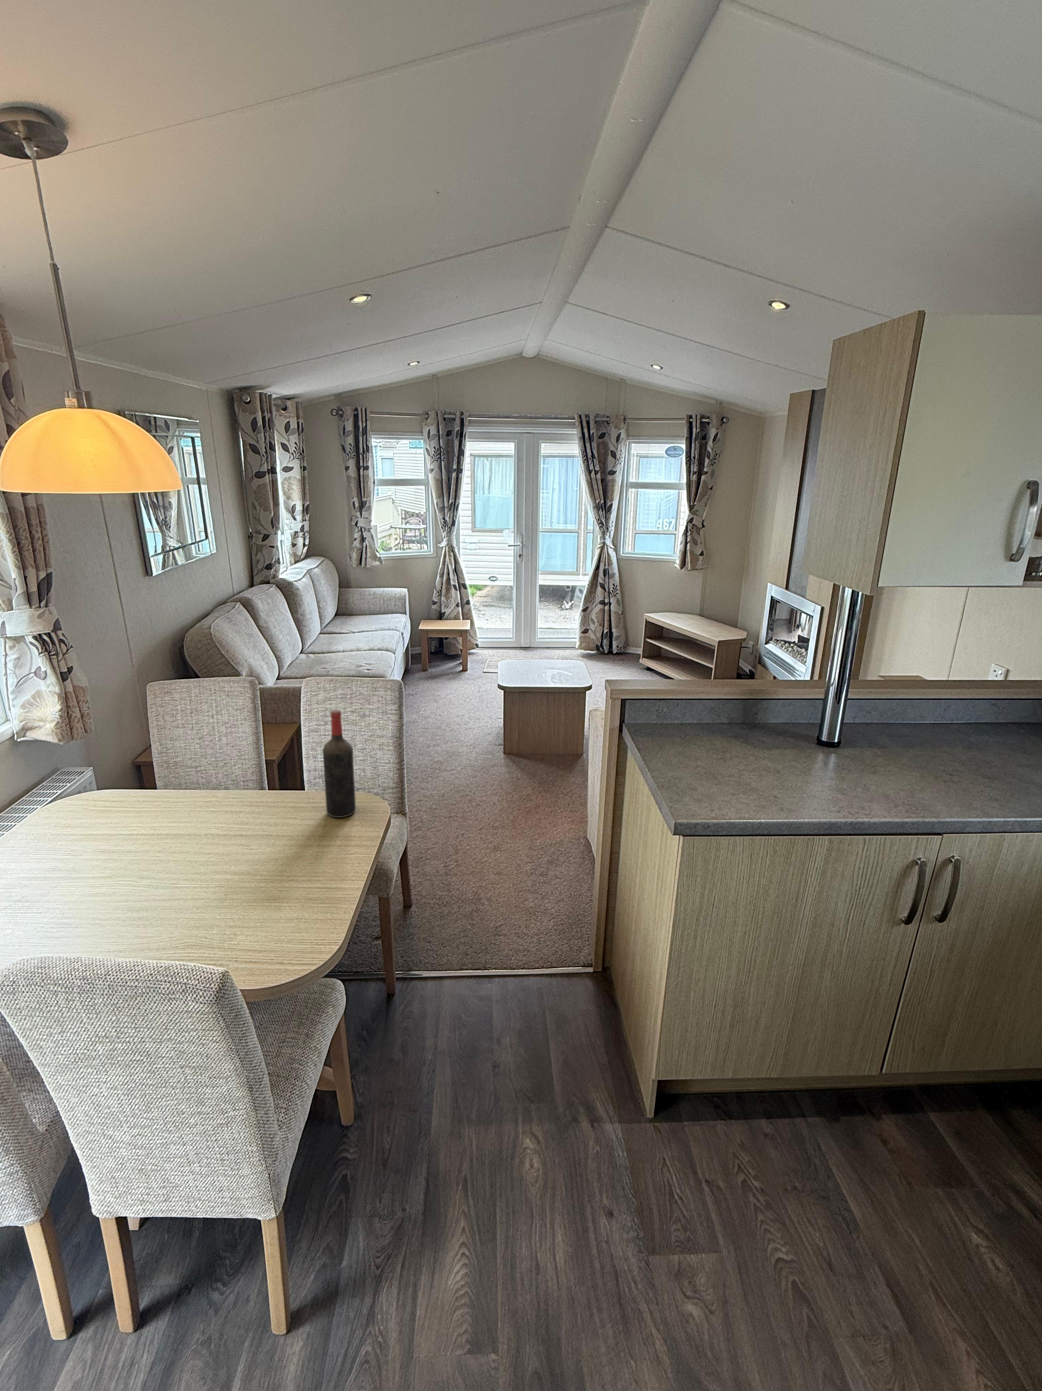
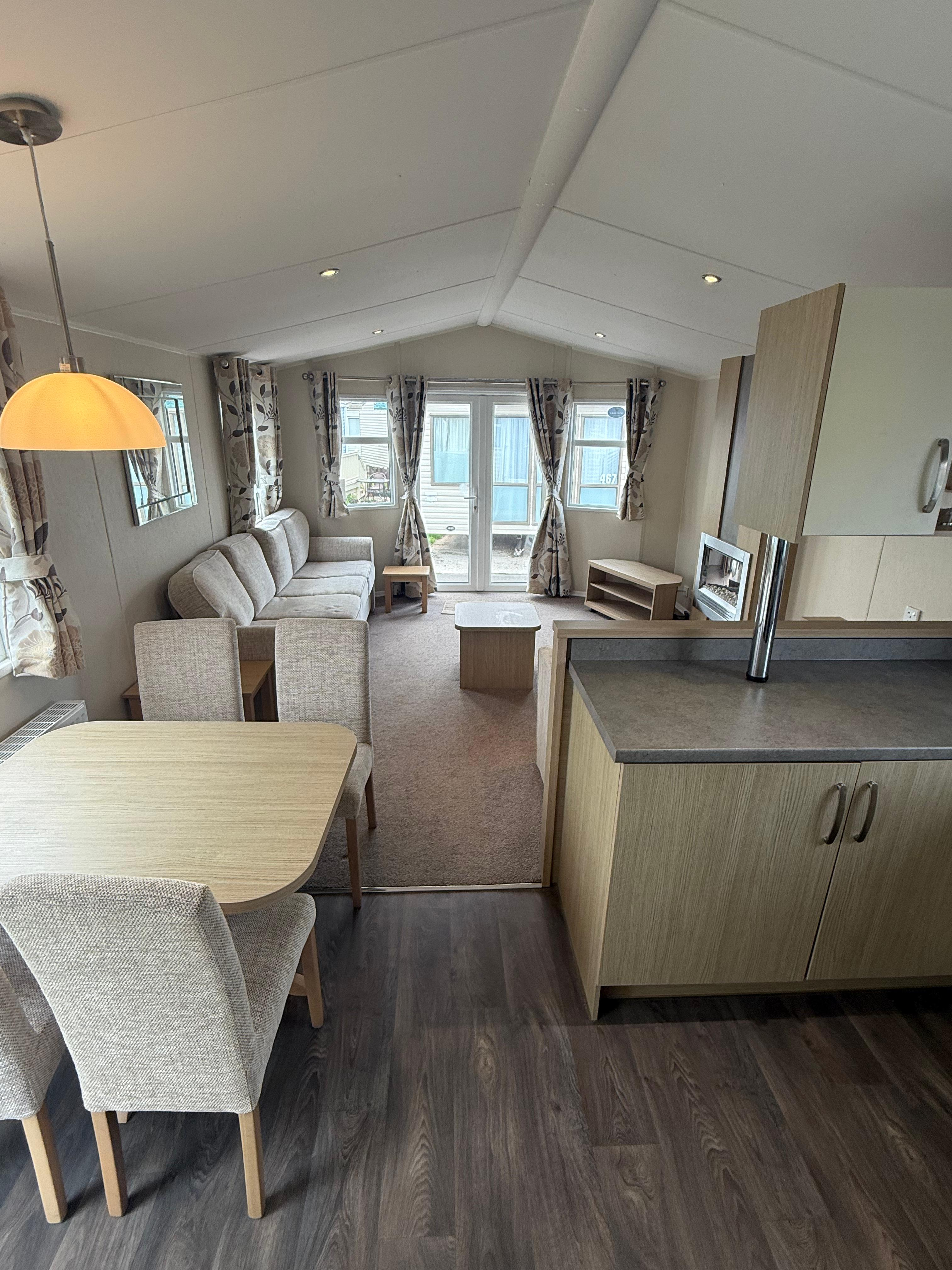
- wine bottle (338, 762)
